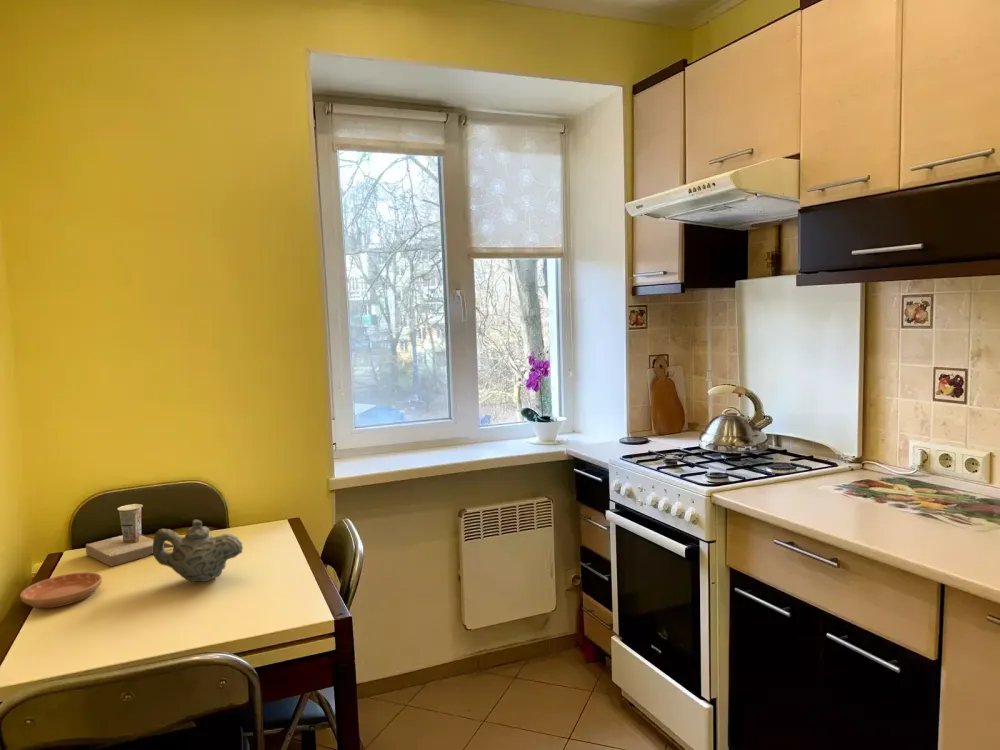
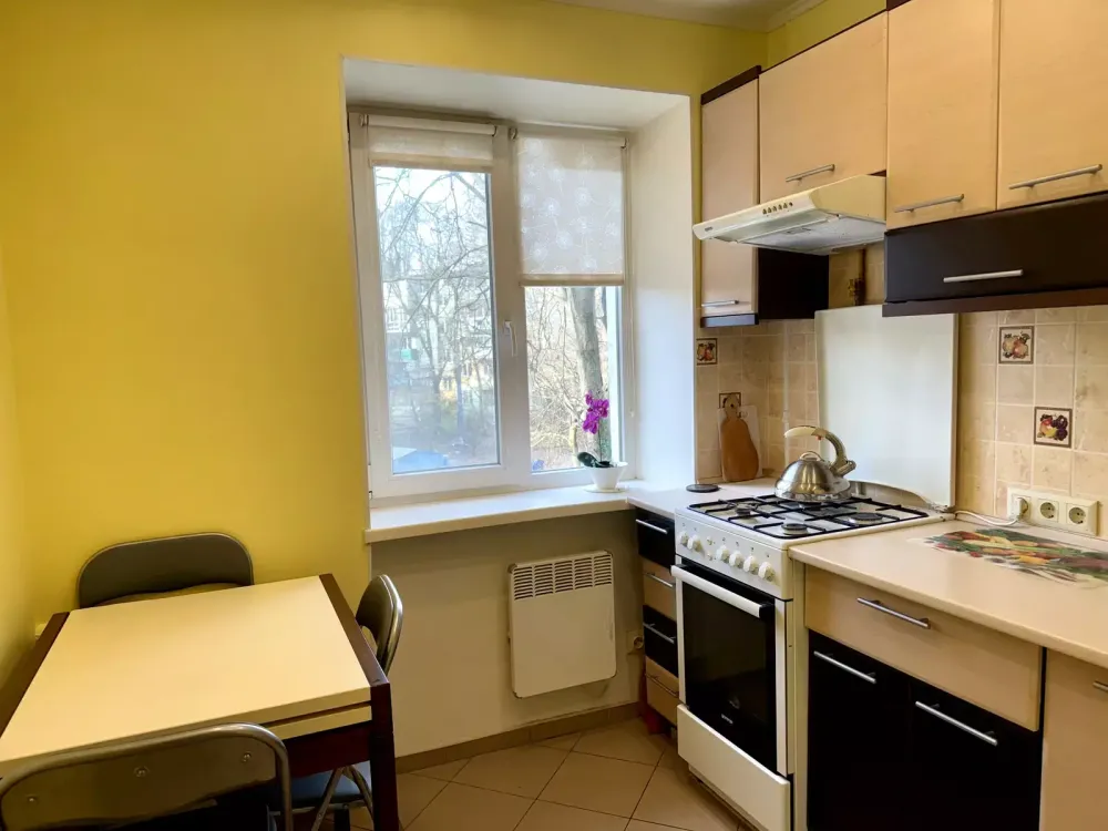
- teapot (197, 549)
- cup (131, 528)
- saucer (62, 590)
